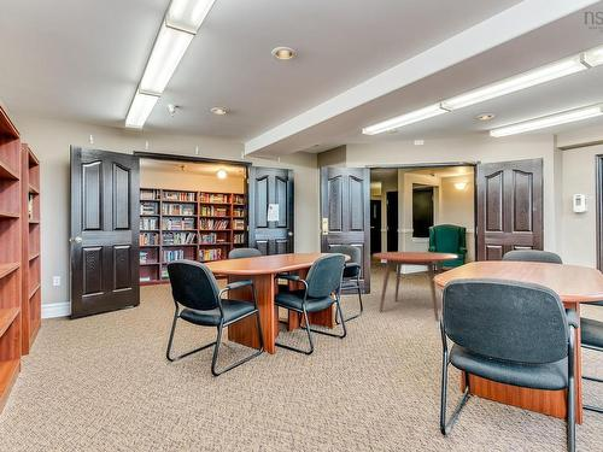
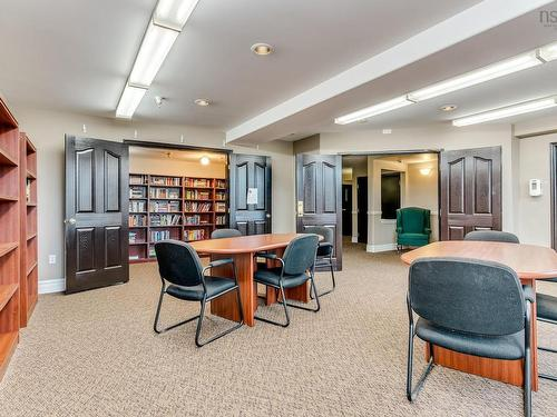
- dining table (399, 277)
